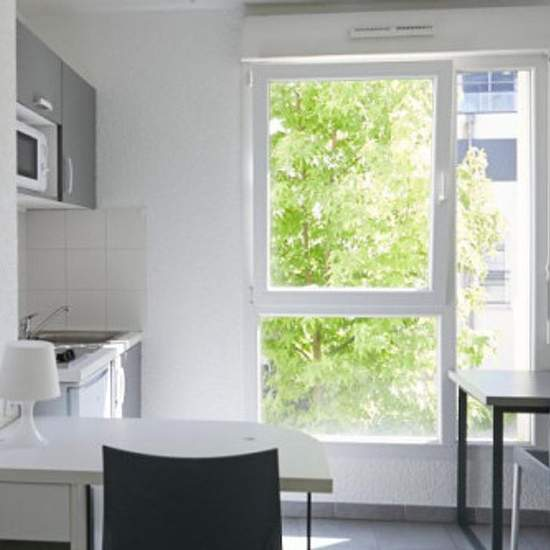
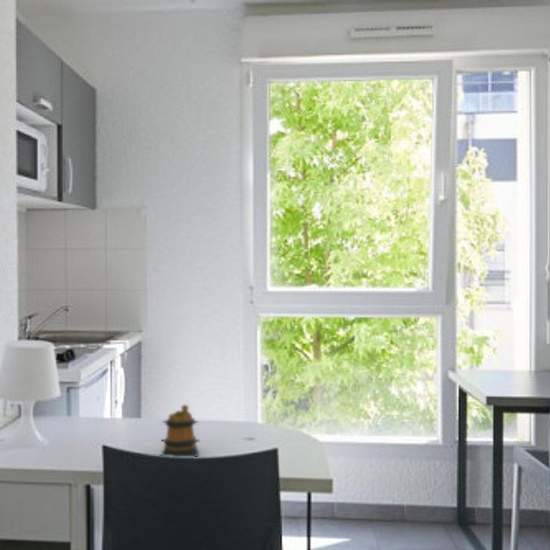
+ mug (181, 431)
